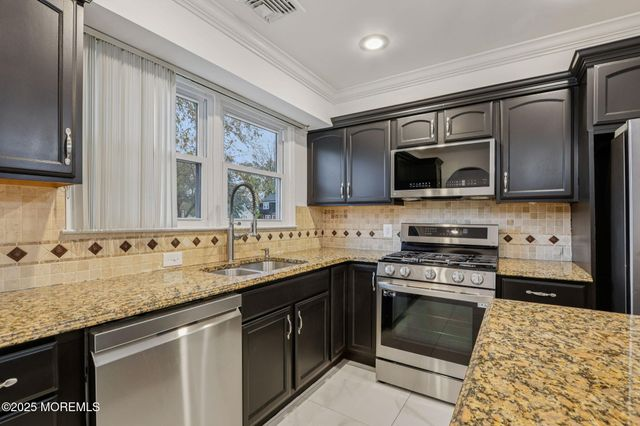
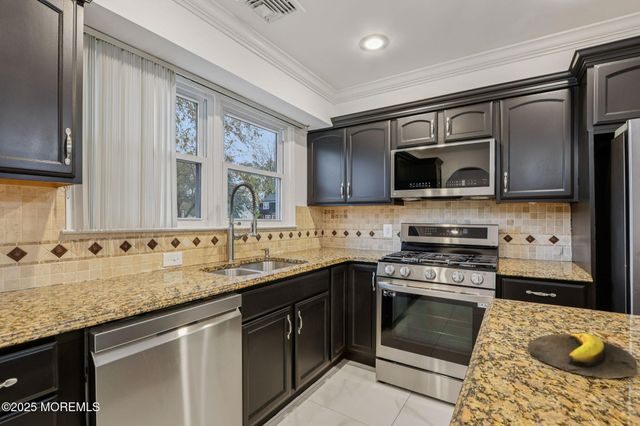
+ banana (577, 346)
